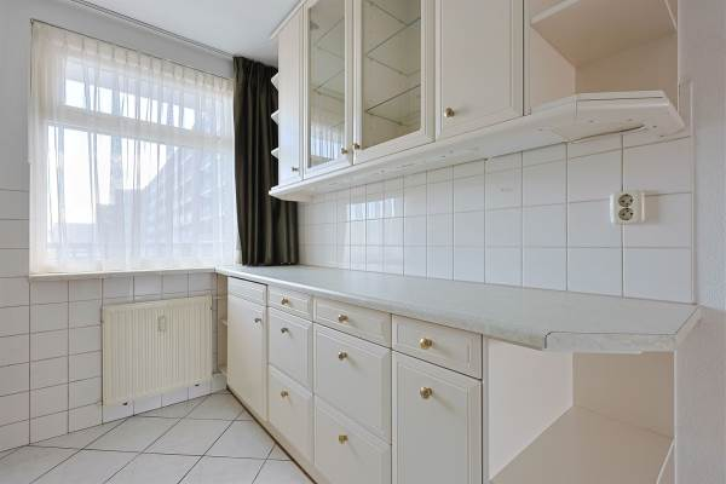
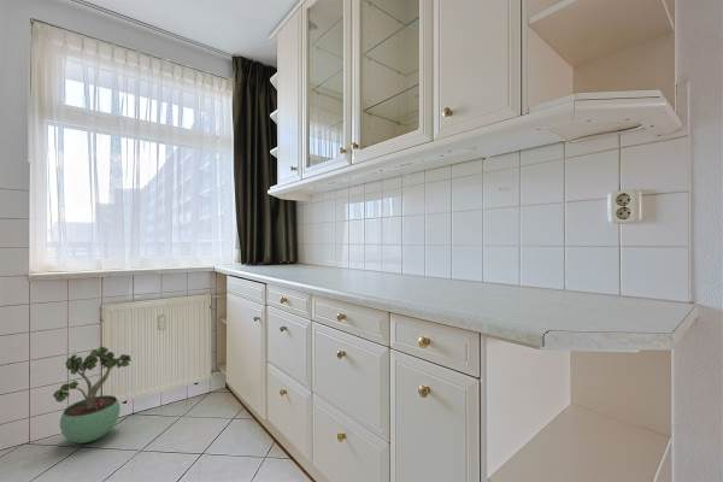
+ potted plant (94, 392)
